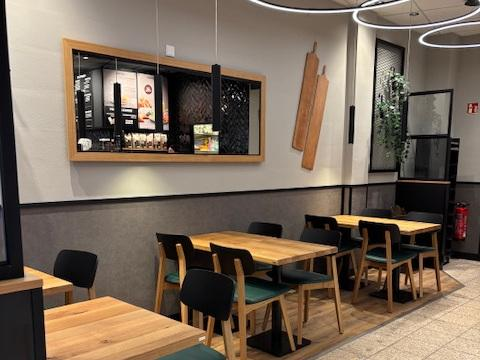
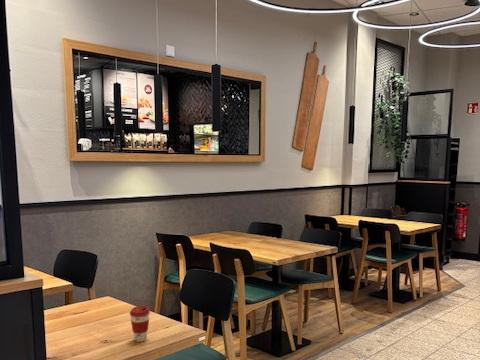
+ coffee cup (140, 324)
